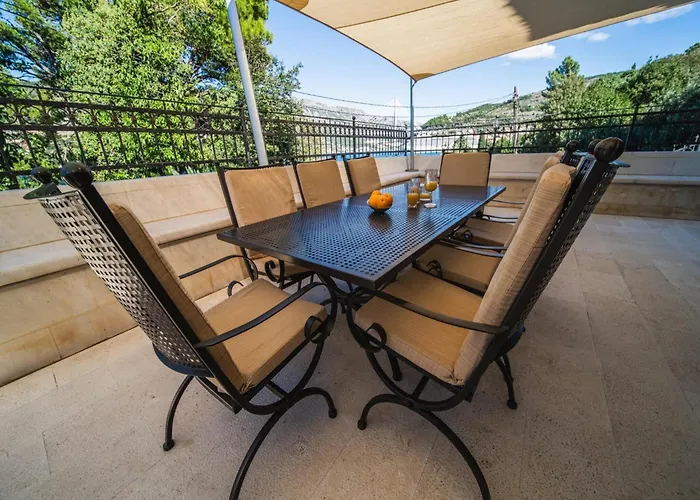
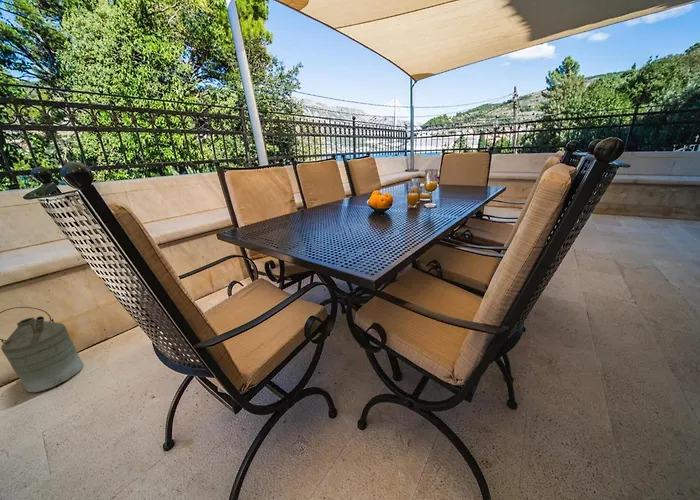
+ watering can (38, 344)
